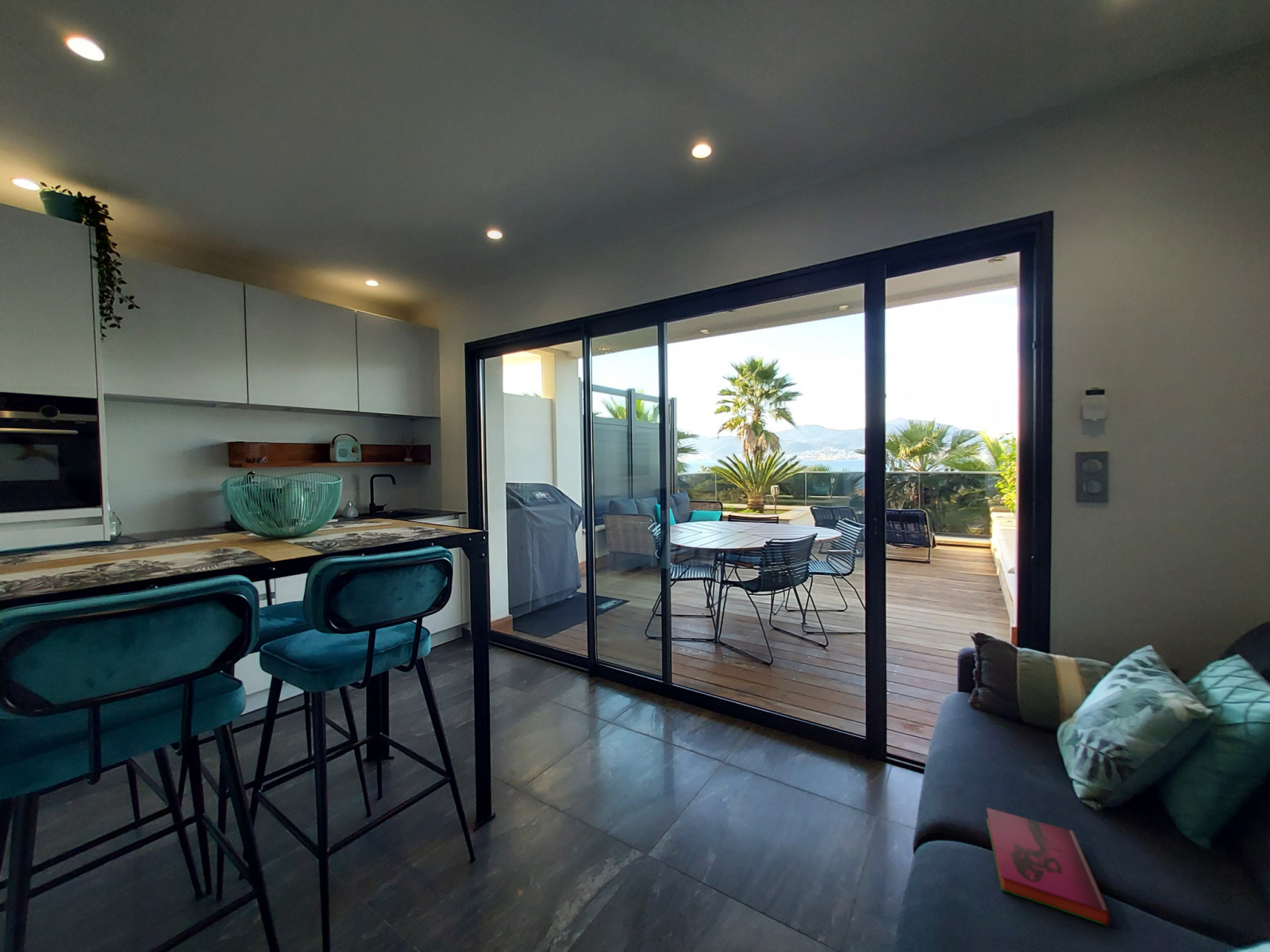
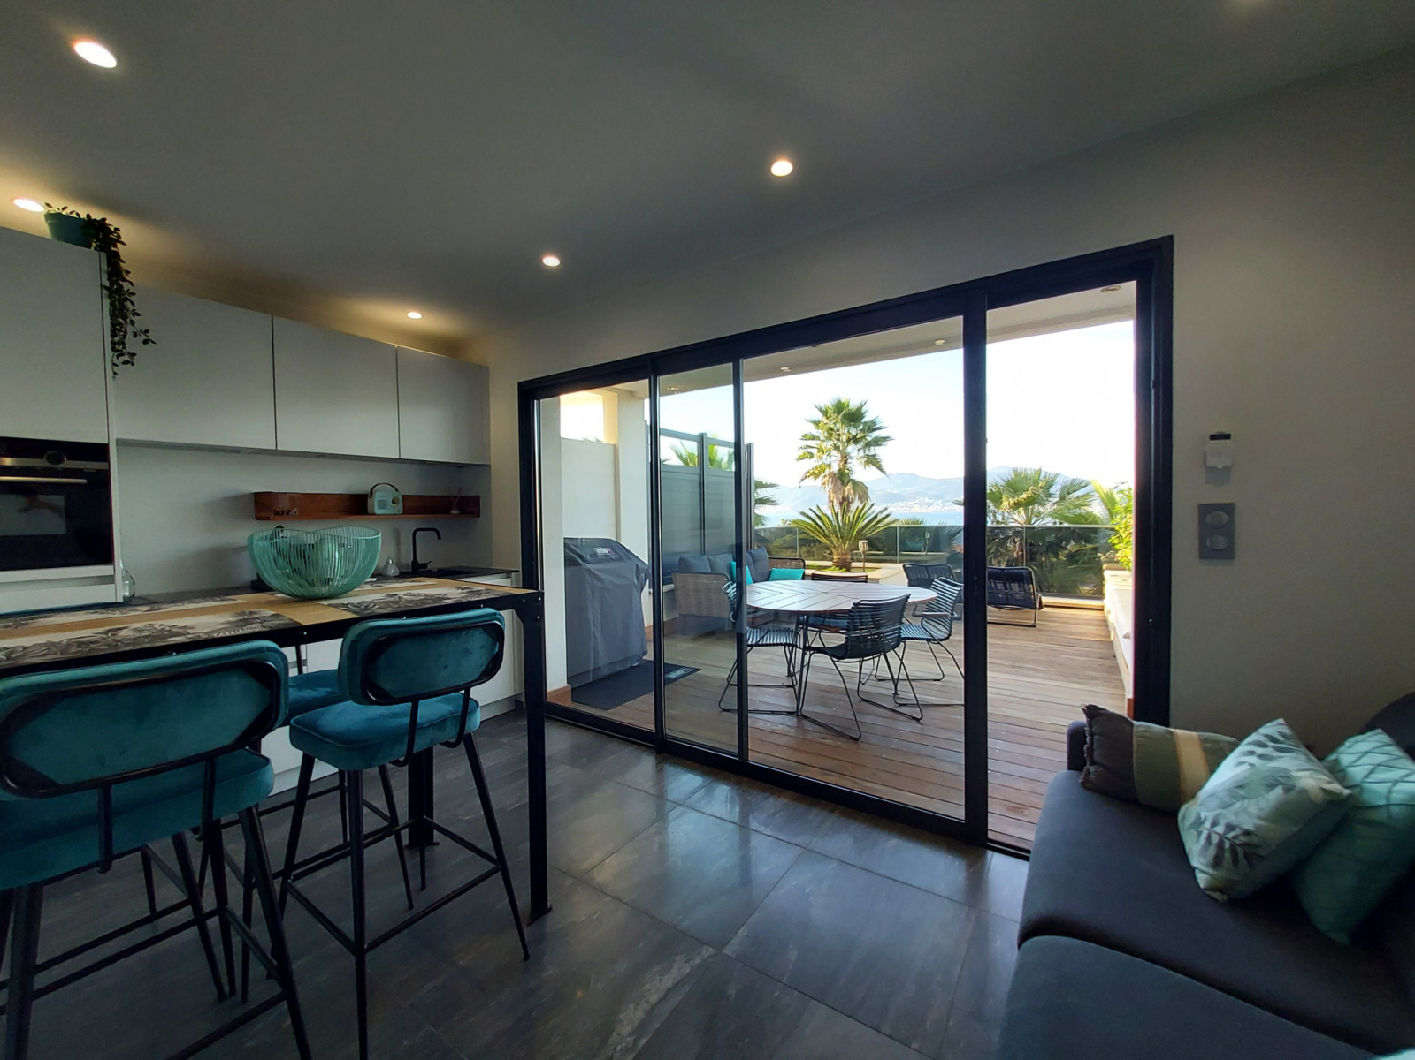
- hardback book (1040, 859)
